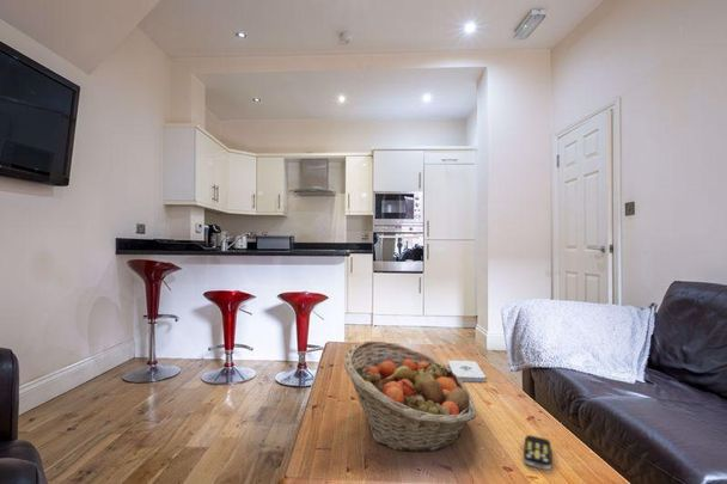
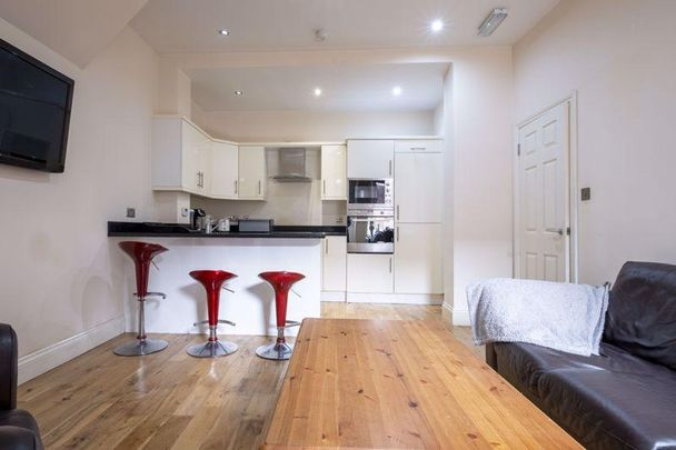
- fruit basket (408, 387)
- notepad (465, 369)
- remote control (537, 451)
